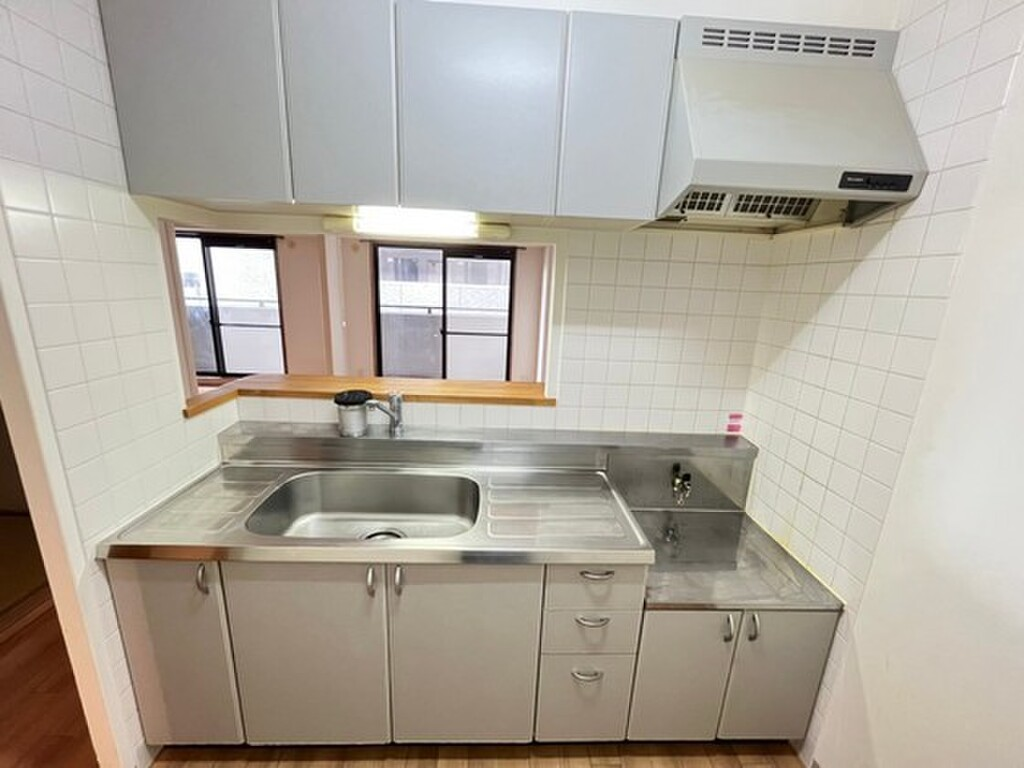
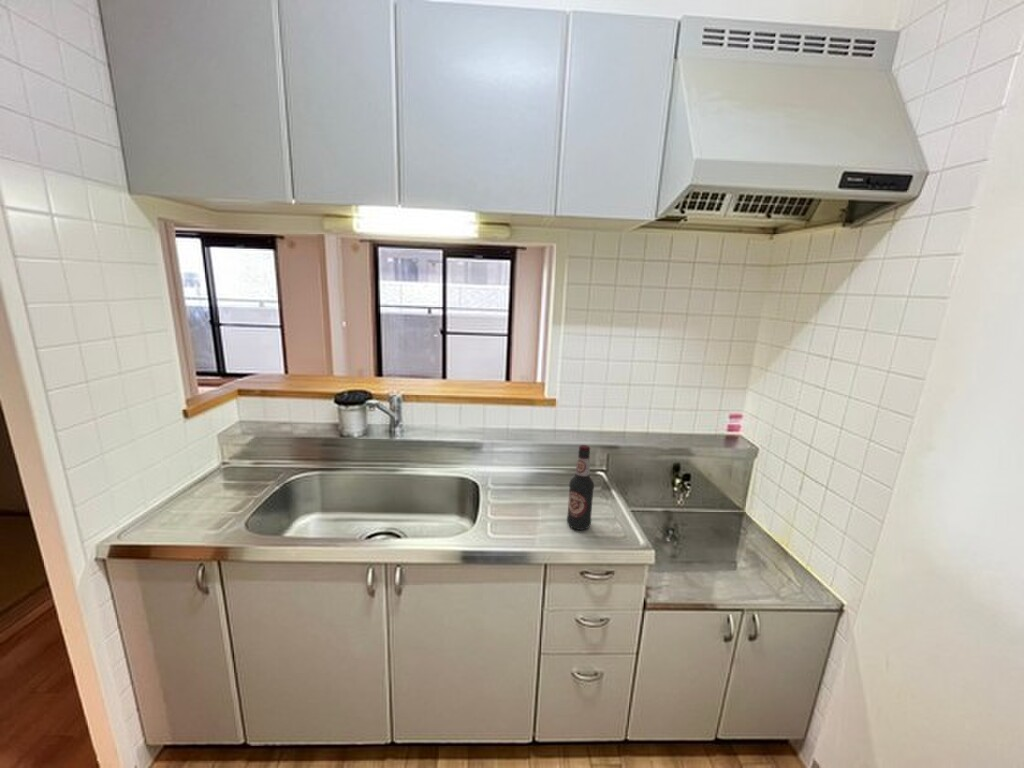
+ bottle (581, 486)
